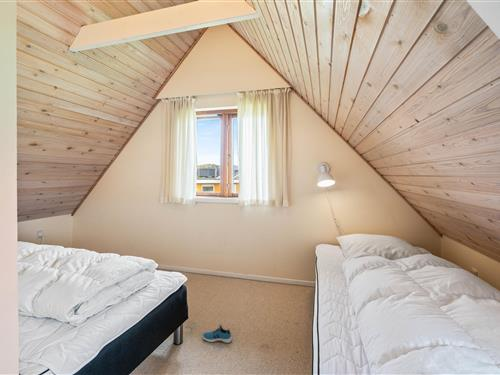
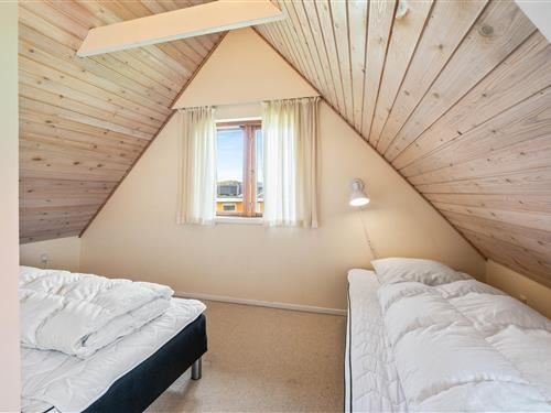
- shoe (217, 331)
